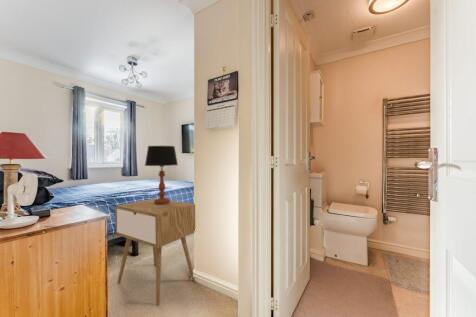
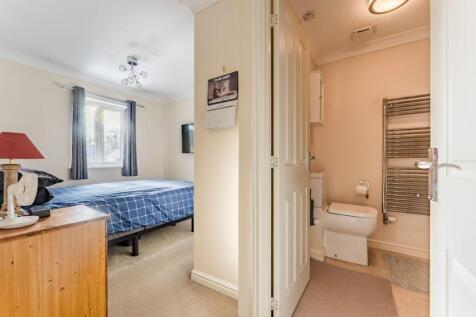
- table lamp (161, 174)
- nightstand (156, 243)
